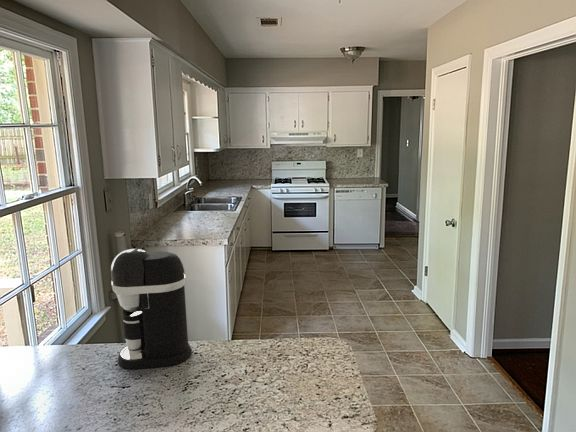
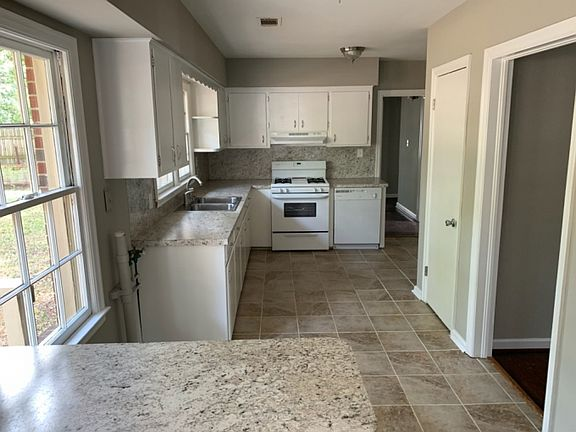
- coffee maker (151, 304)
